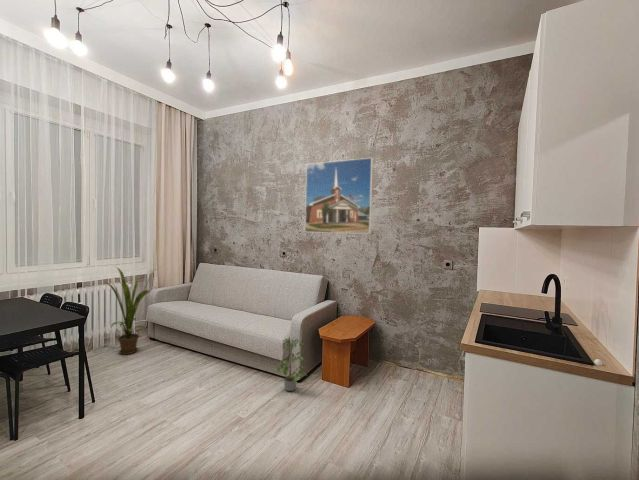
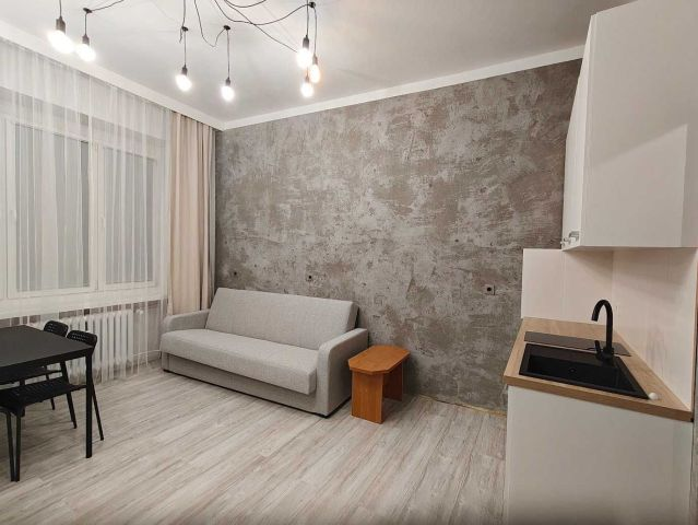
- house plant (123, 310)
- potted plant (293, 361)
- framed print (336, 197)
